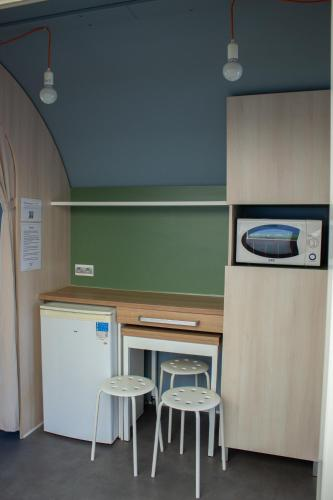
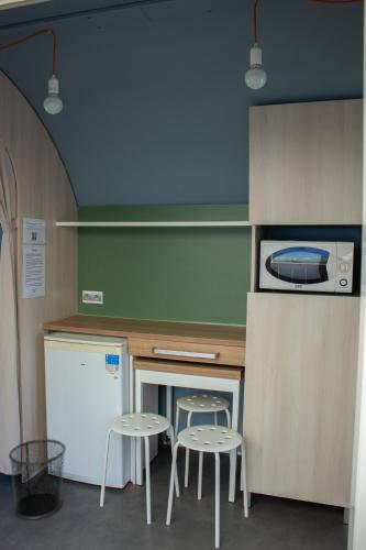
+ waste bin (37, 479)
